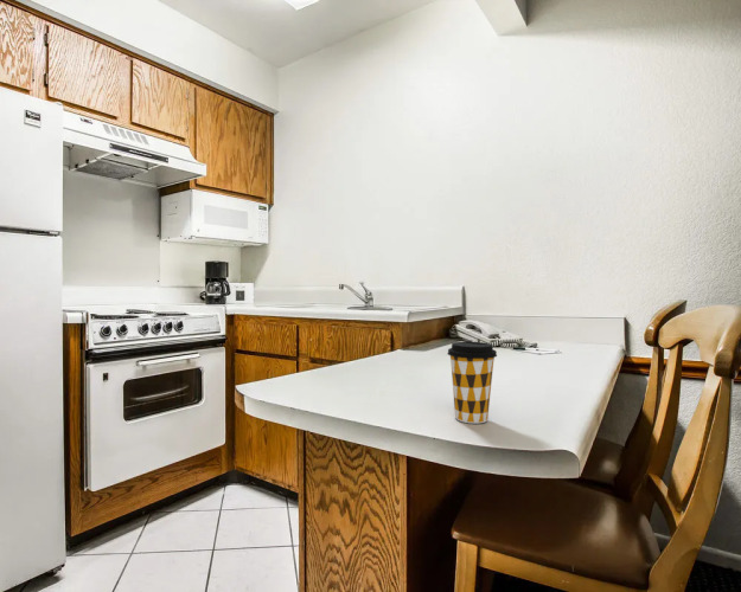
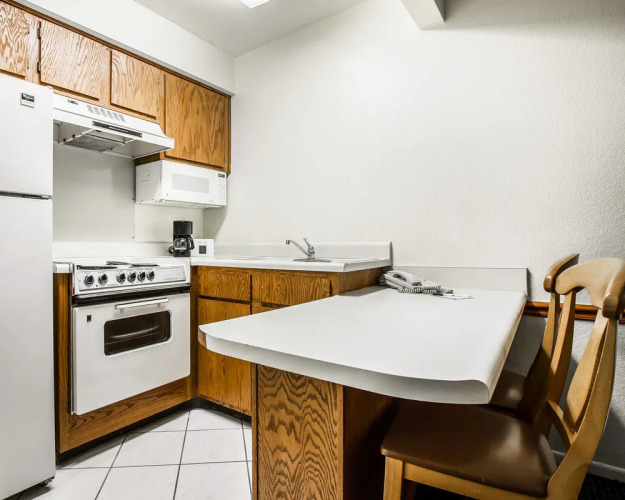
- coffee cup (471, 381)
